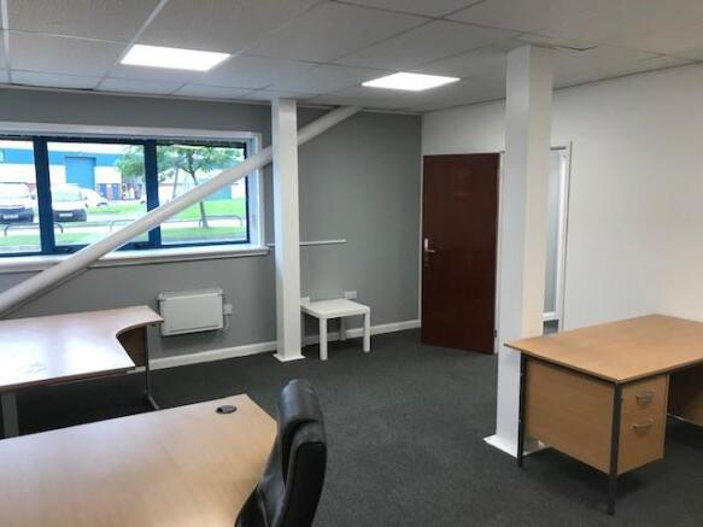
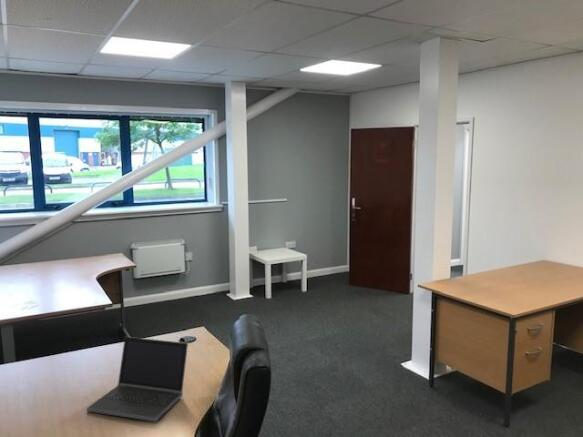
+ laptop computer (139, 375)
